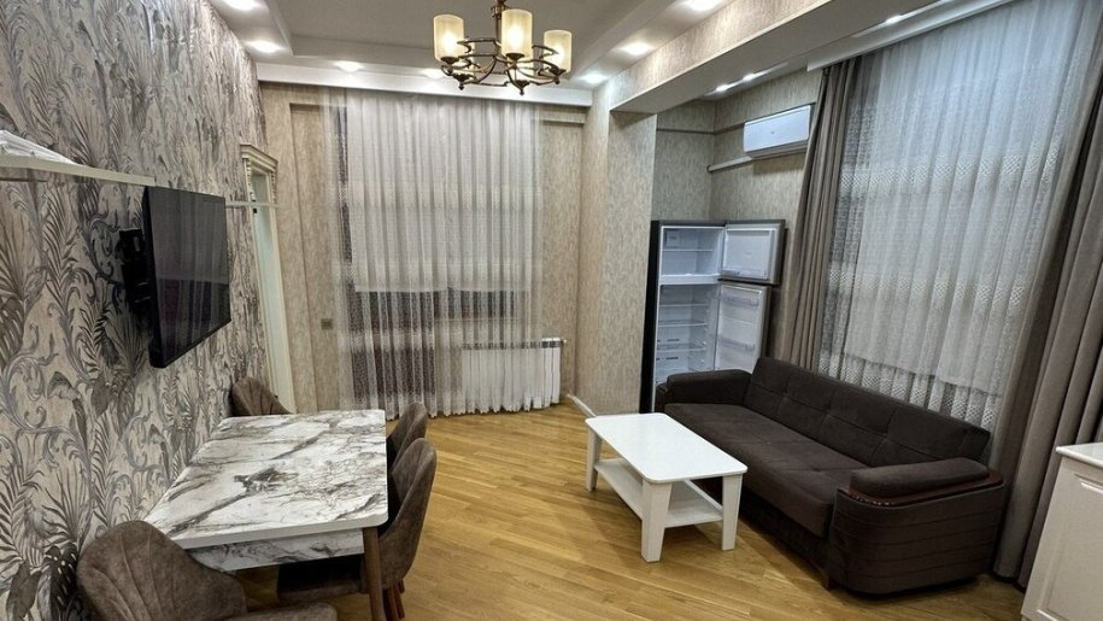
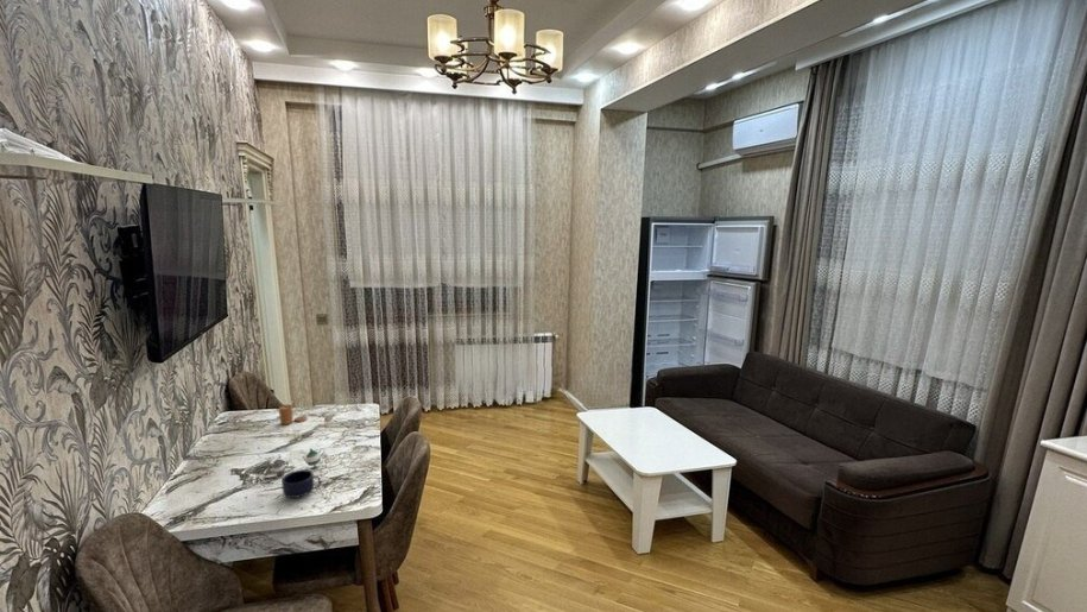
+ teapot (303, 459)
+ mug (302, 484)
+ candle (291, 412)
